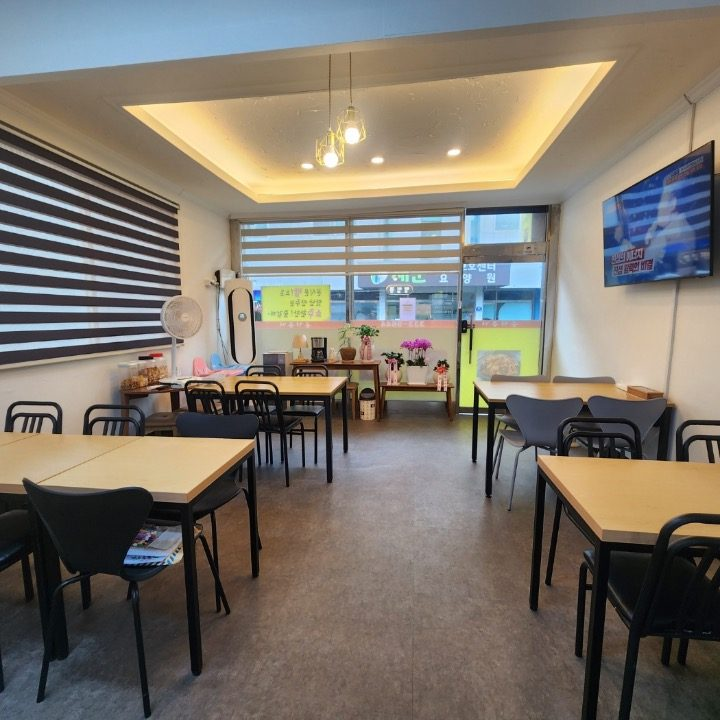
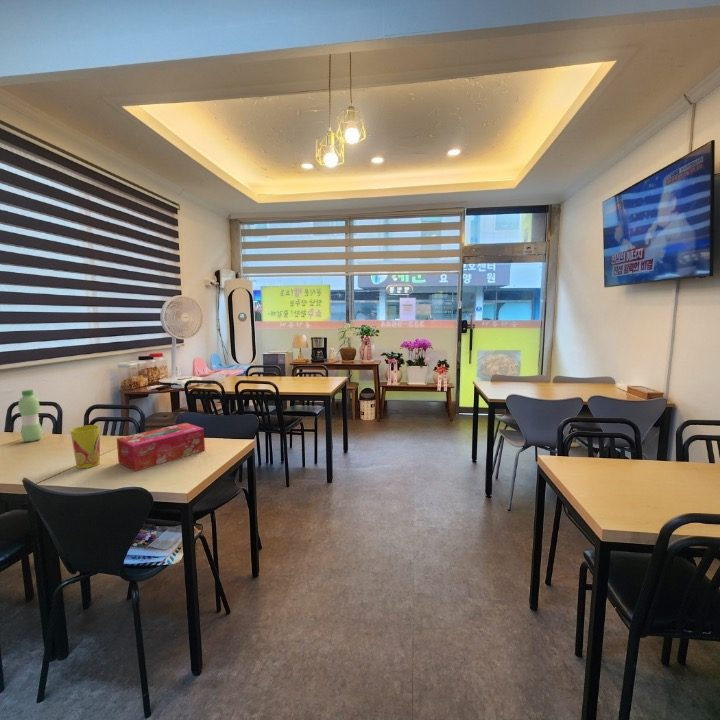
+ cup (86, 446)
+ water bottle (29, 415)
+ tissue box (162, 444)
